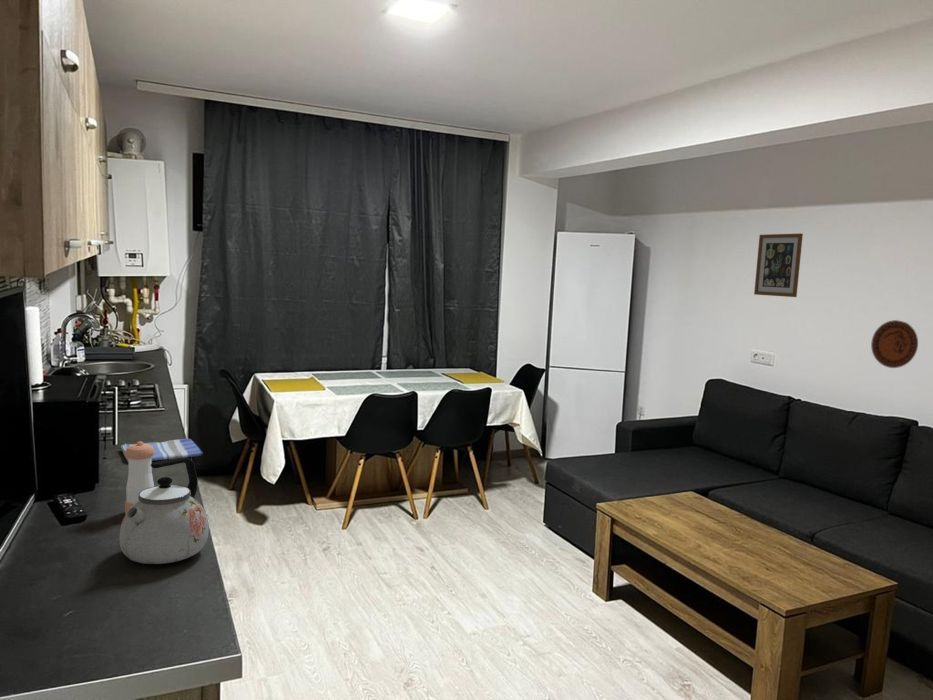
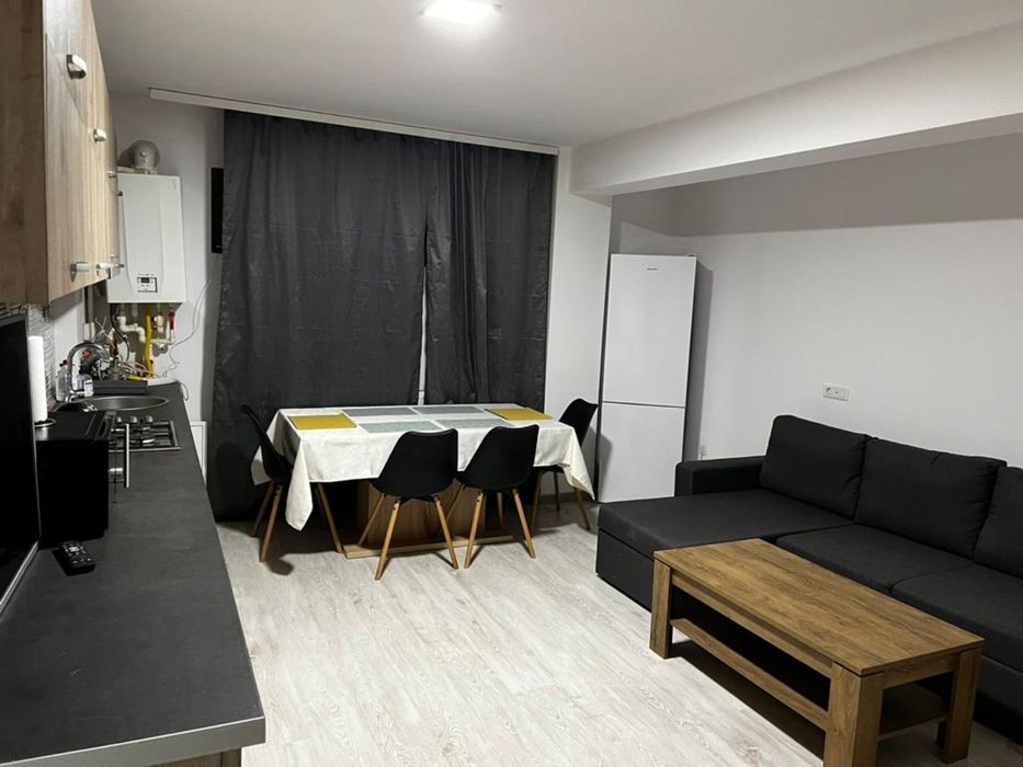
- pepper shaker (140, 477)
- kettle (164, 507)
- wall art (777, 265)
- decorative plate (894, 344)
- dish towel (161, 449)
